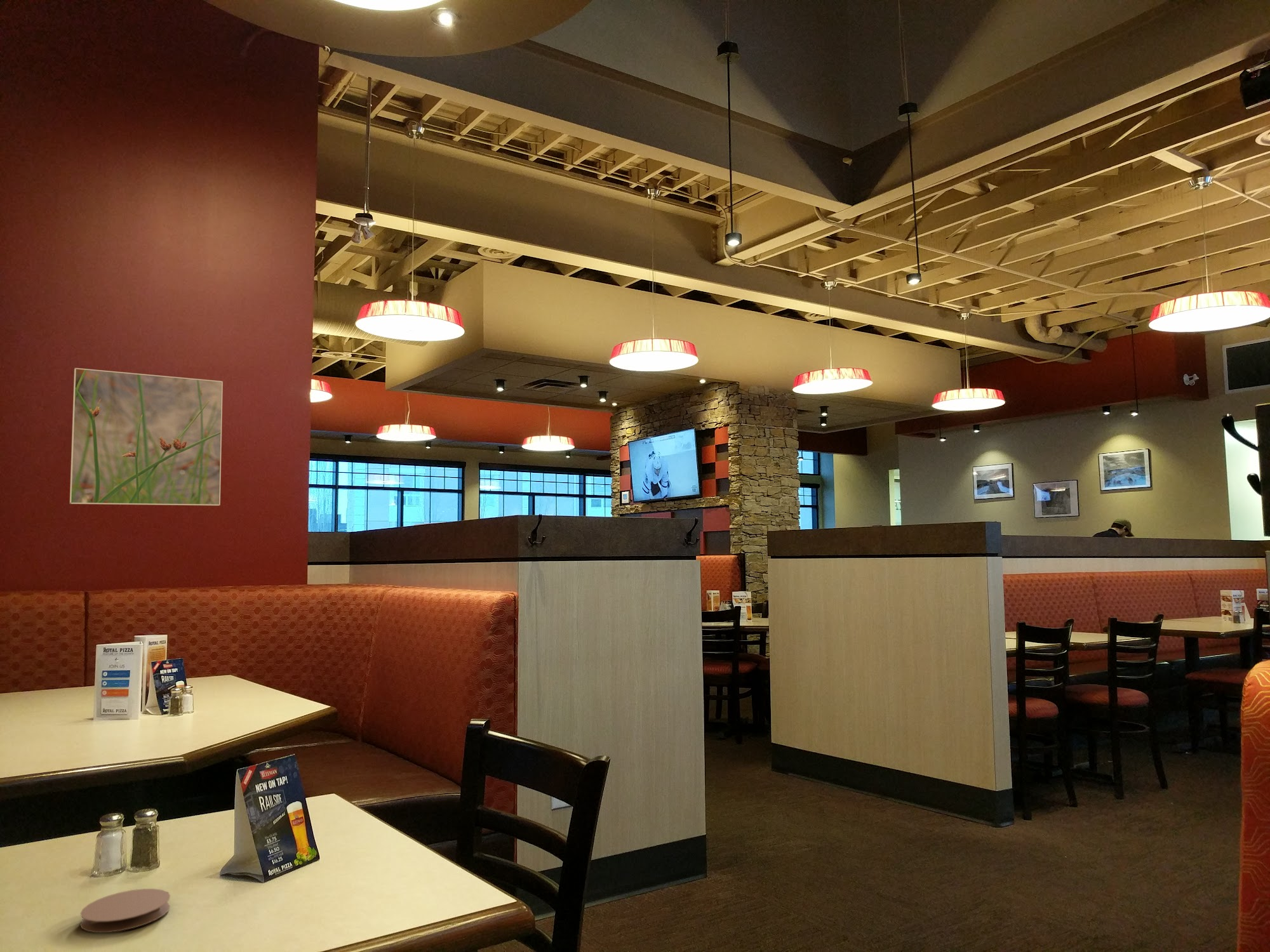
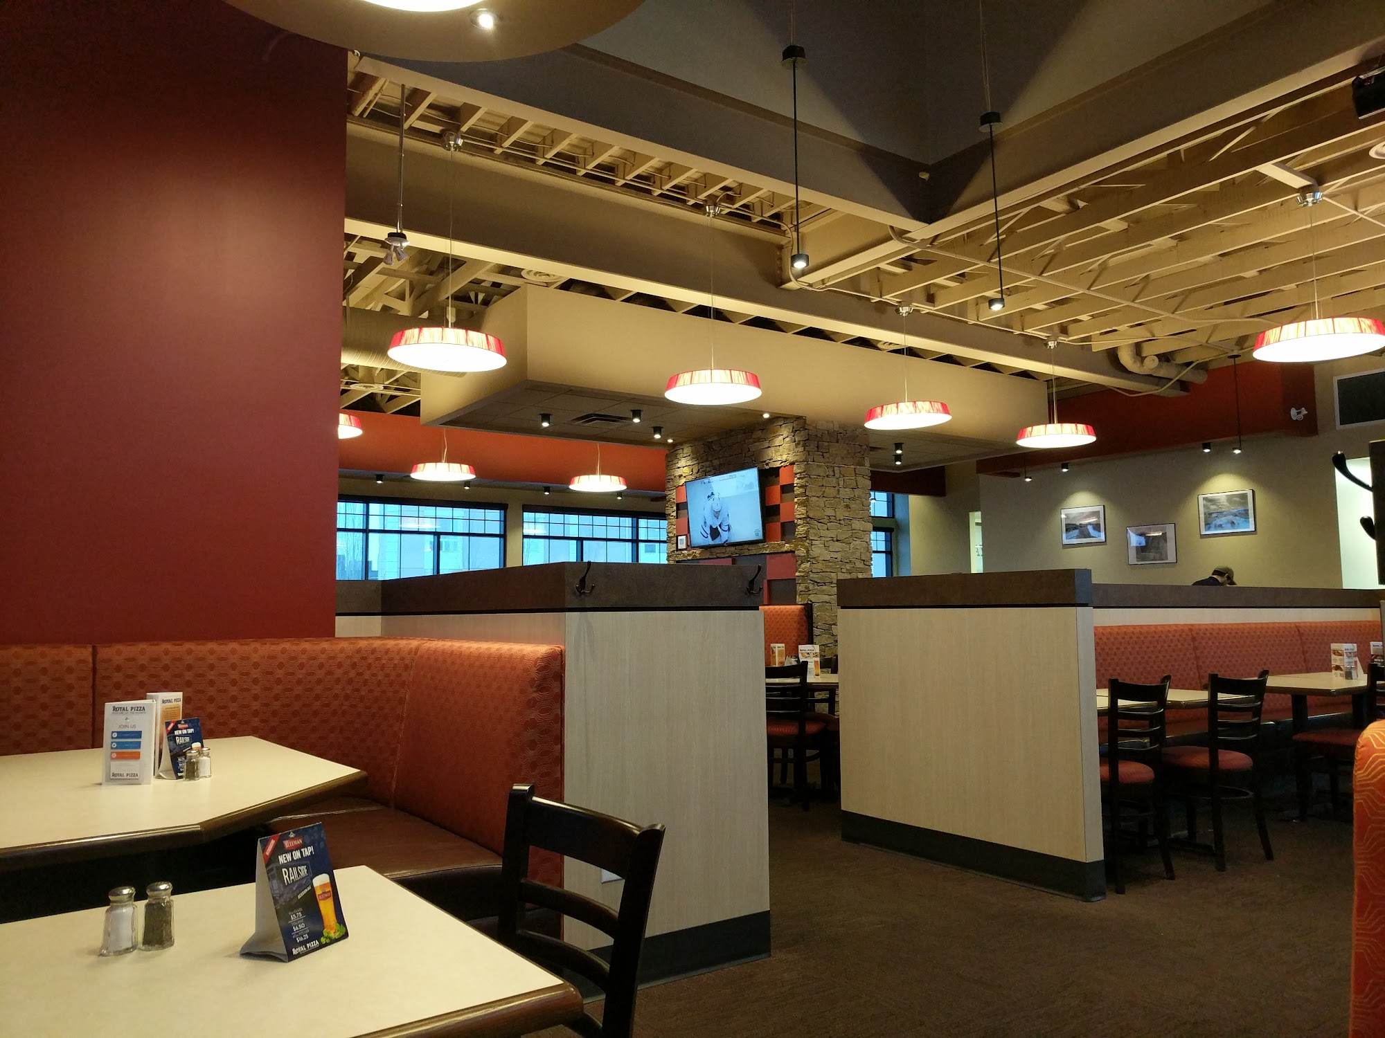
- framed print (149, 439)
- coaster (126, 909)
